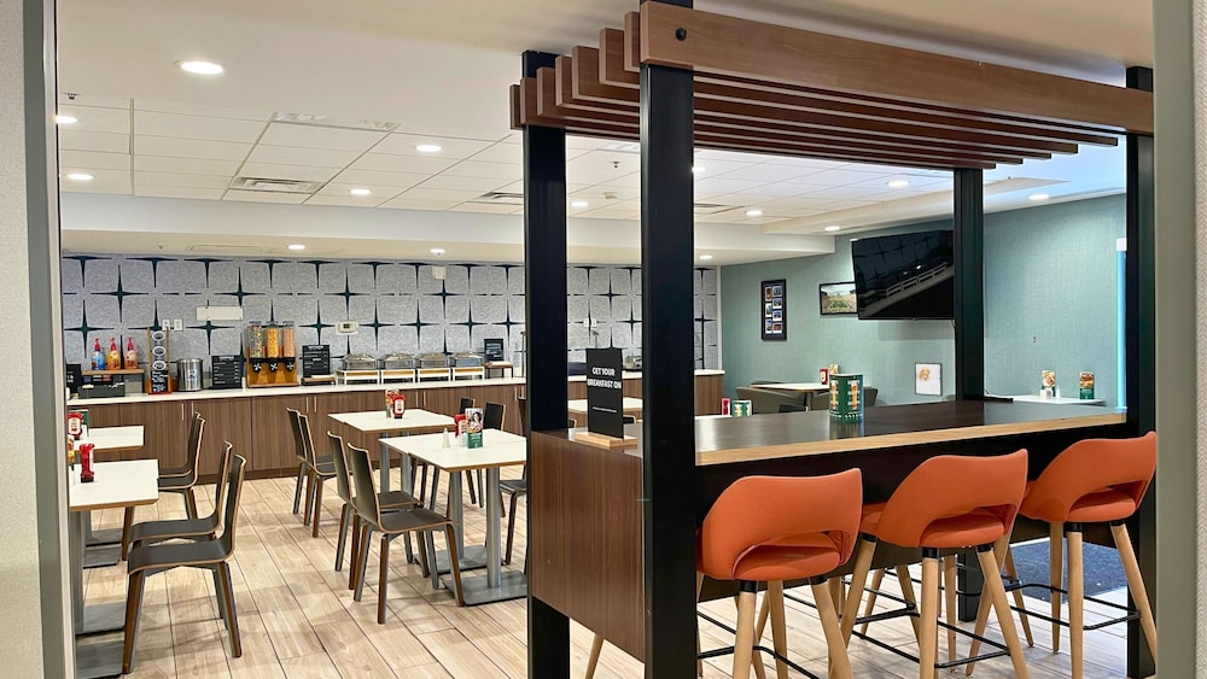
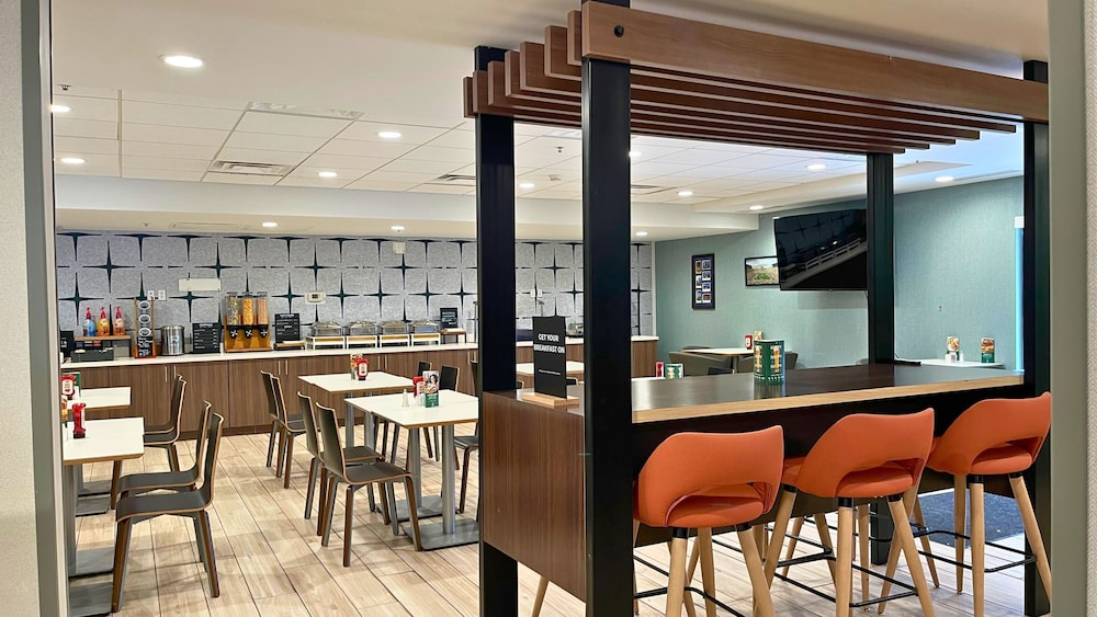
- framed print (928, 379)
